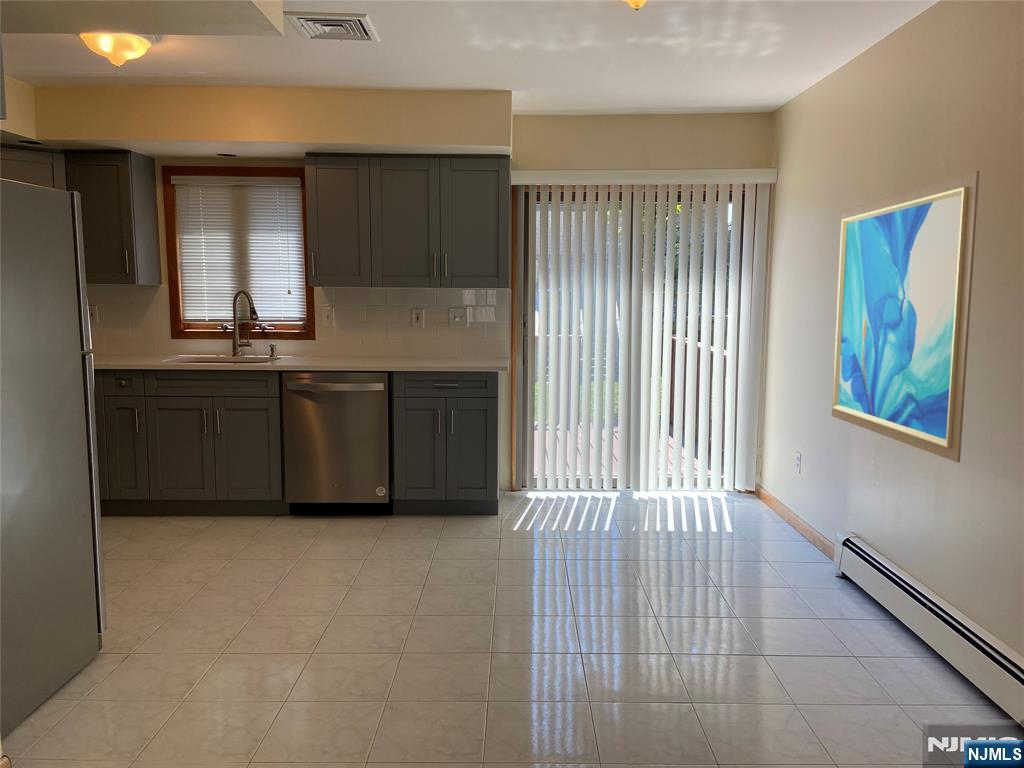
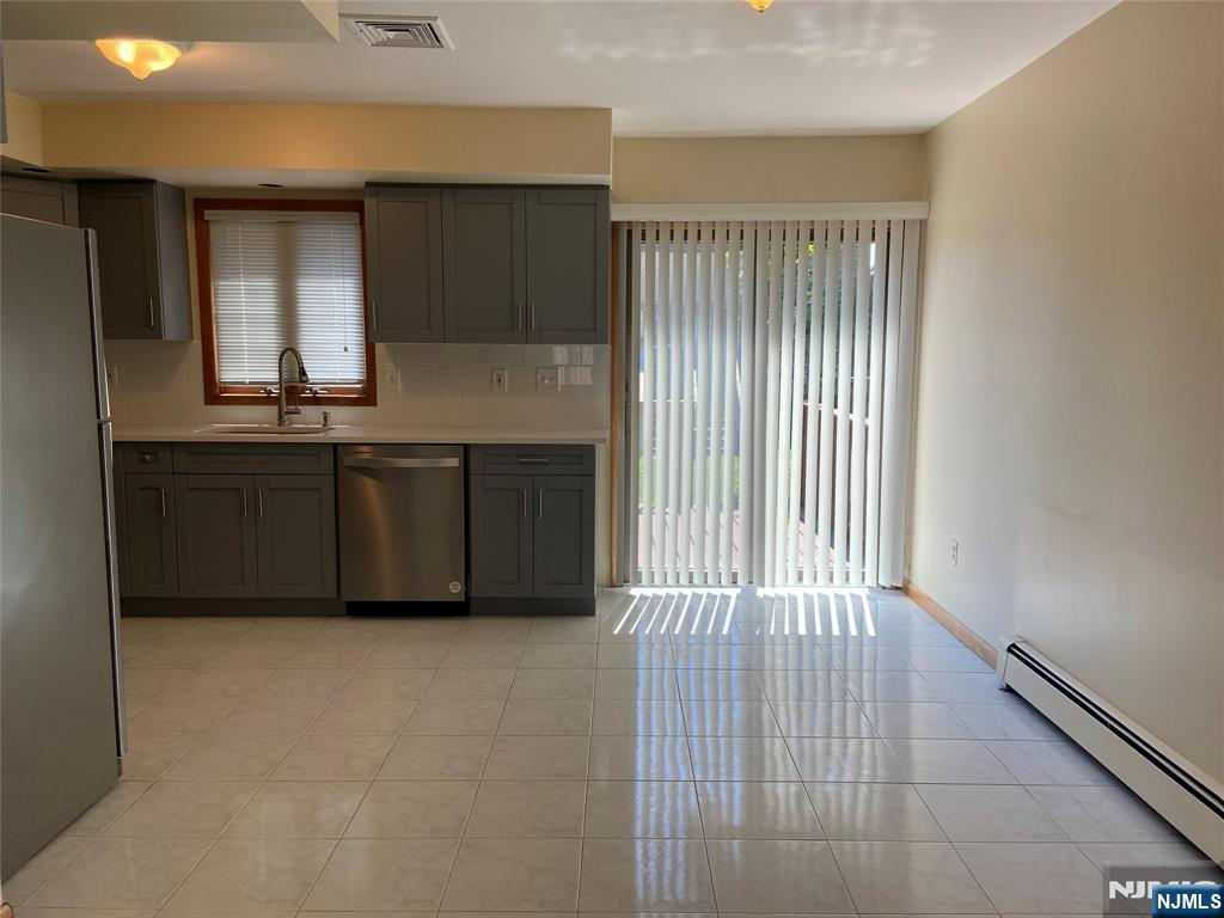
- wall art (889, 317)
